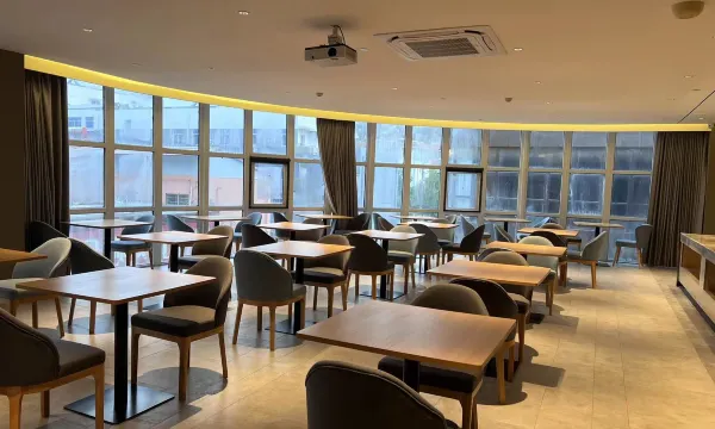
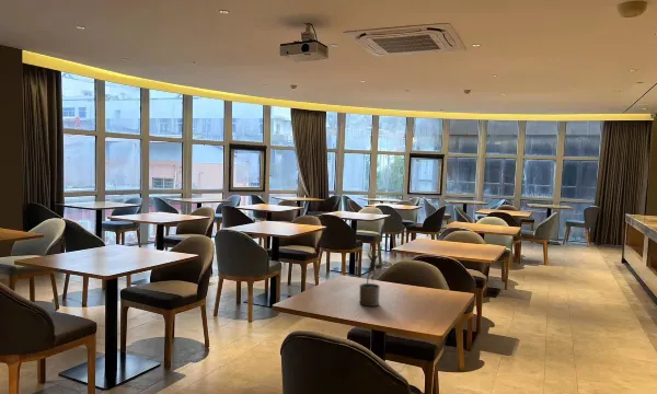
+ potted plant (372, 278)
